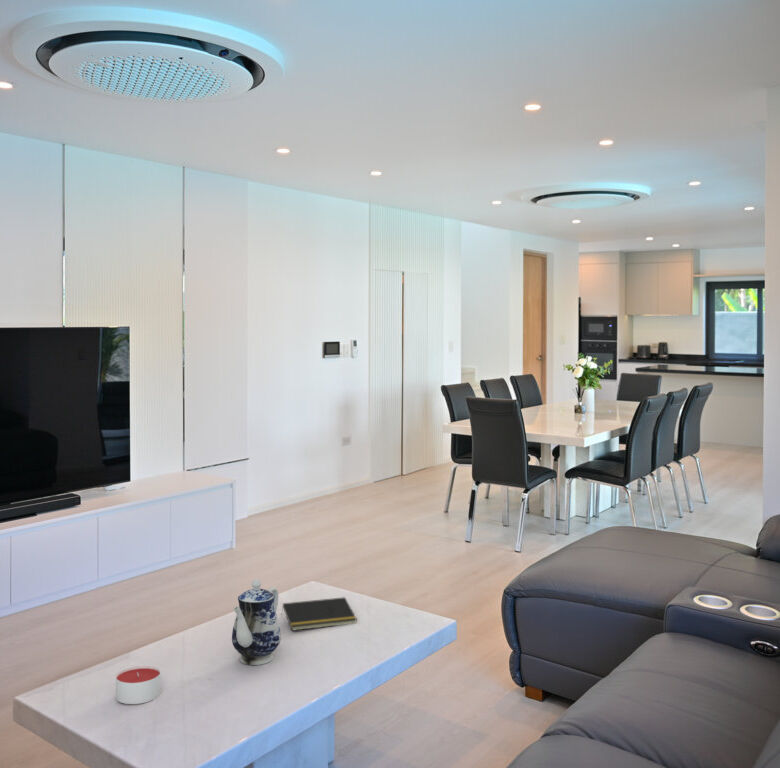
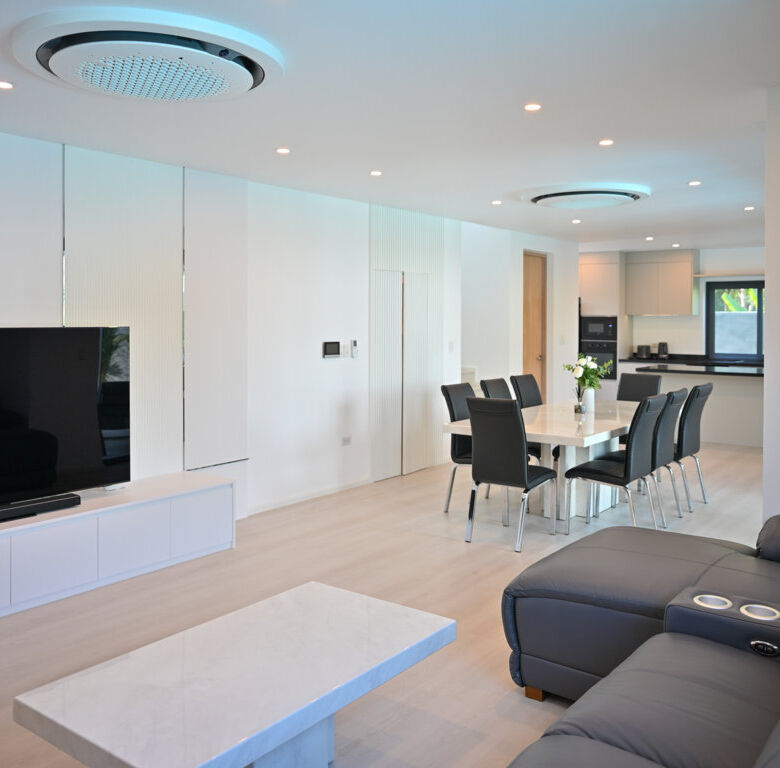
- notepad (319, 613)
- candle (138, 683)
- teapot (256, 619)
